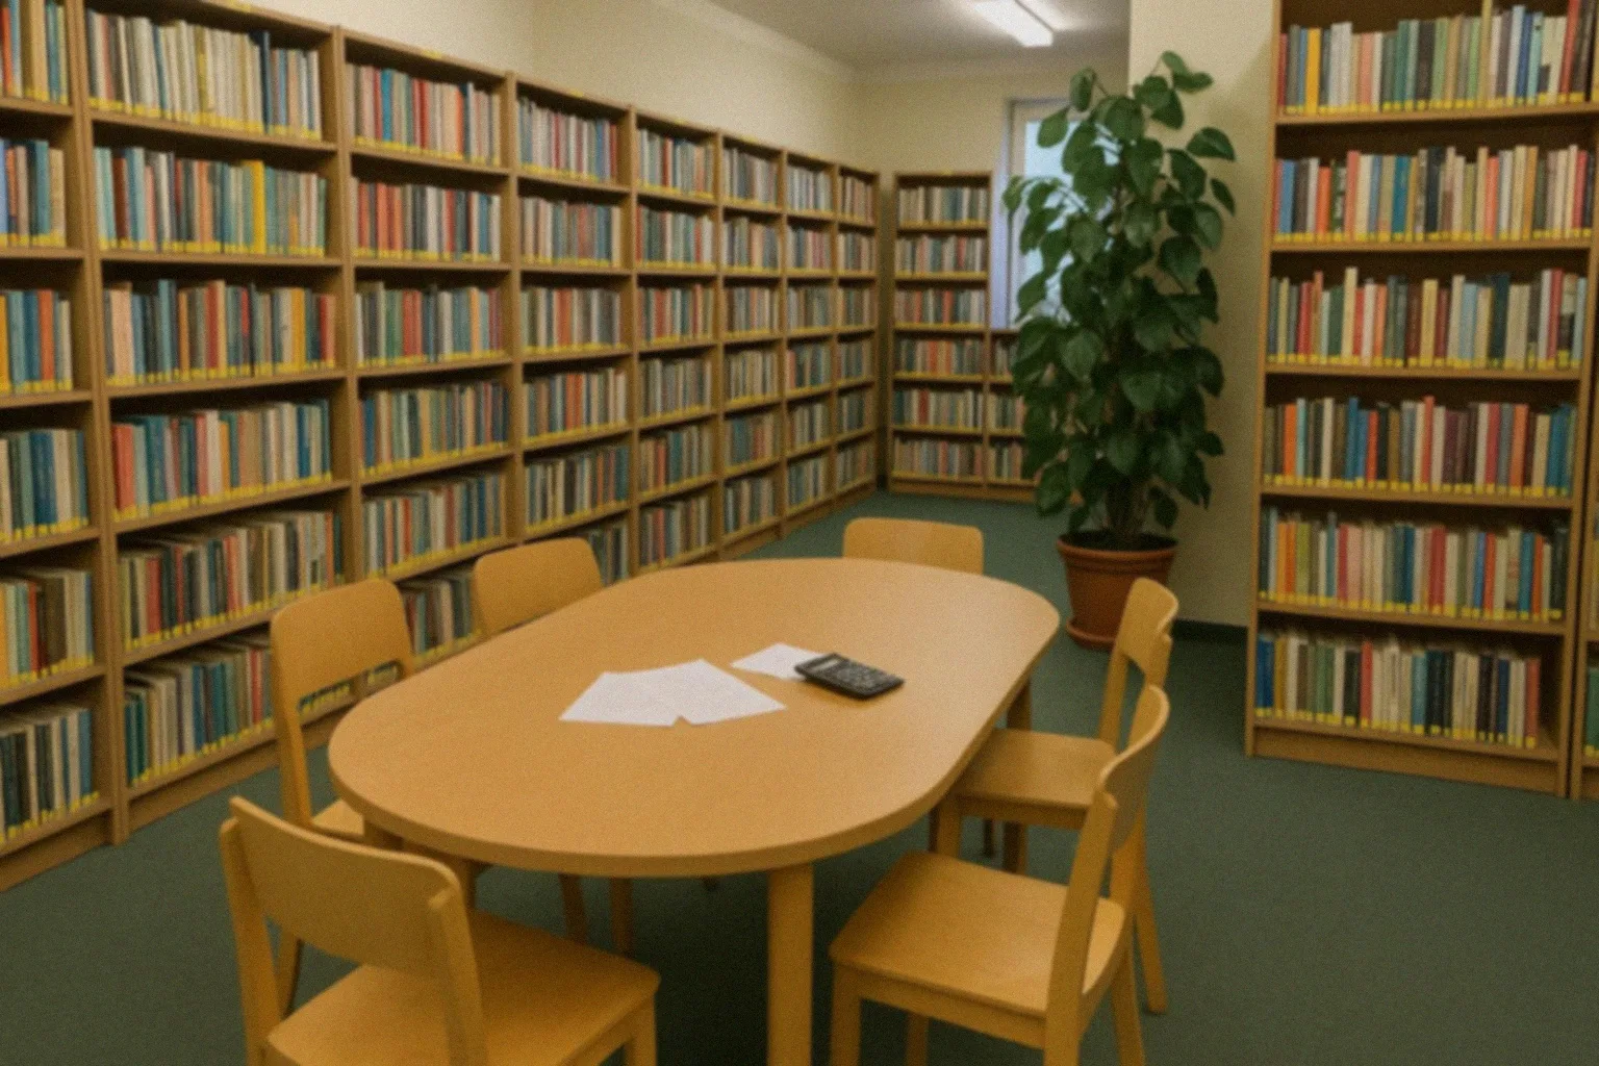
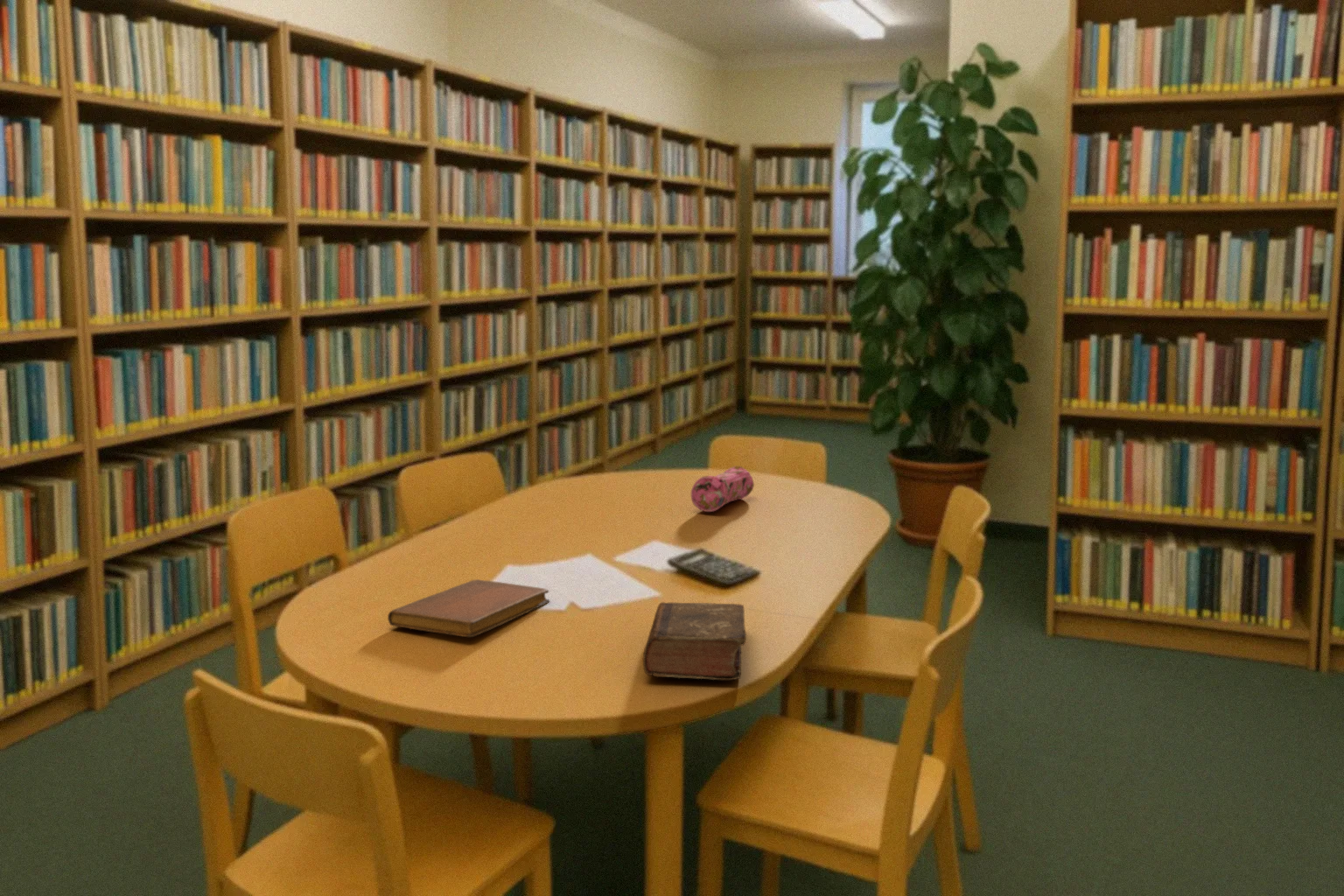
+ notebook (472, 606)
+ pencil case (723, 487)
+ book (696, 637)
